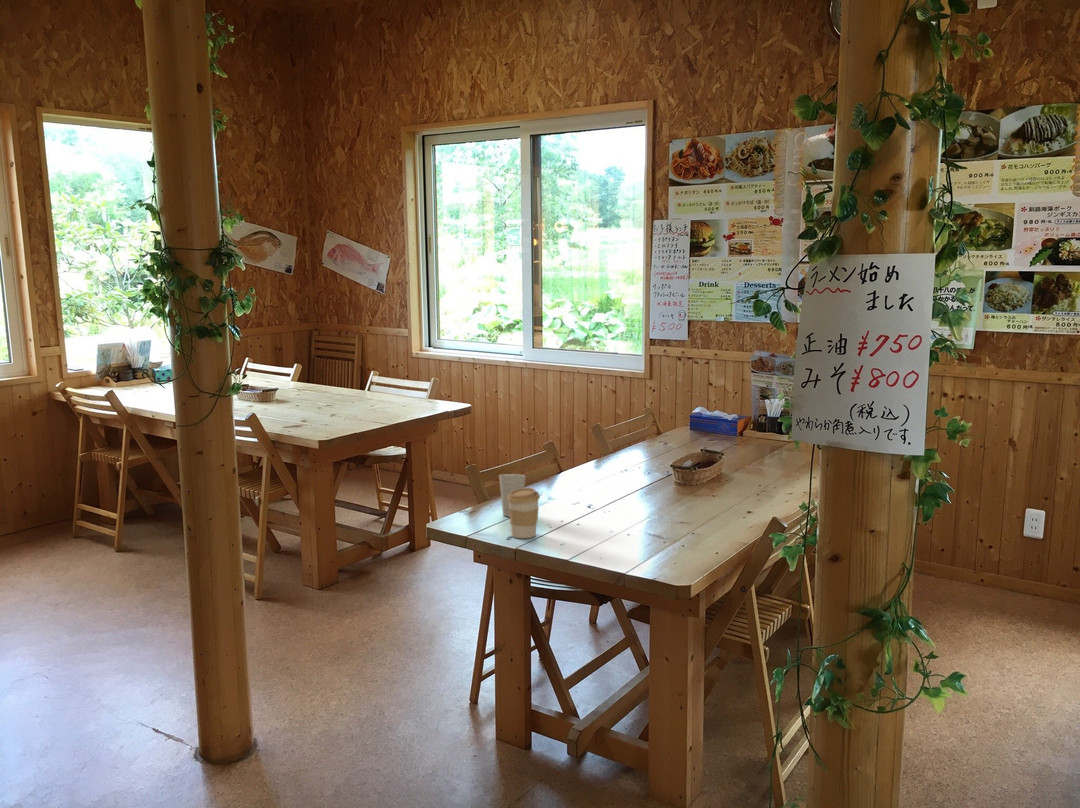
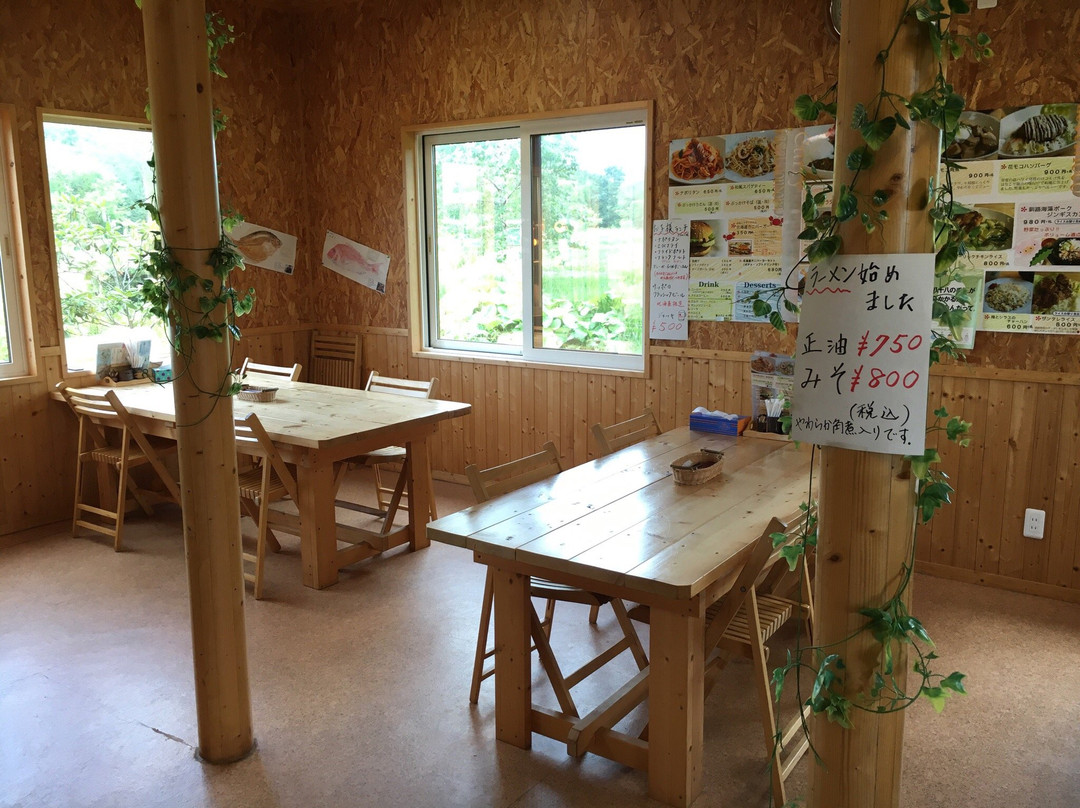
- cup (511, 491)
- coffee cup (523, 512)
